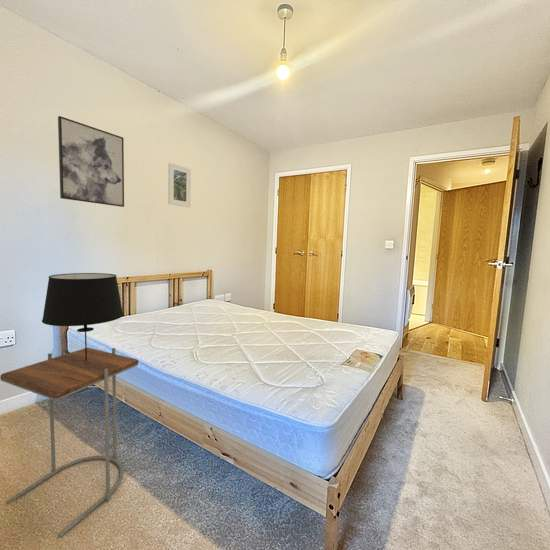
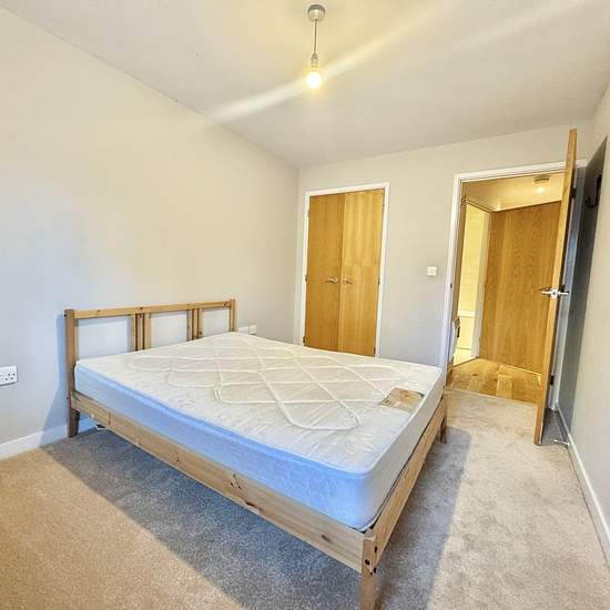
- side table (53, 424)
- table lamp (85, 318)
- wall art (94, 165)
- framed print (179, 186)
